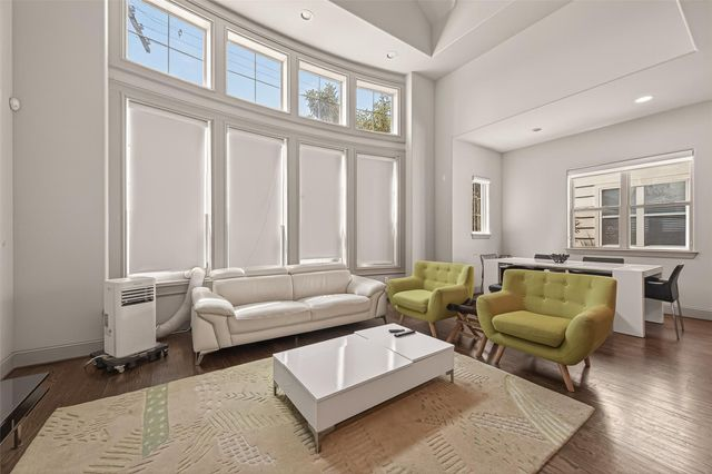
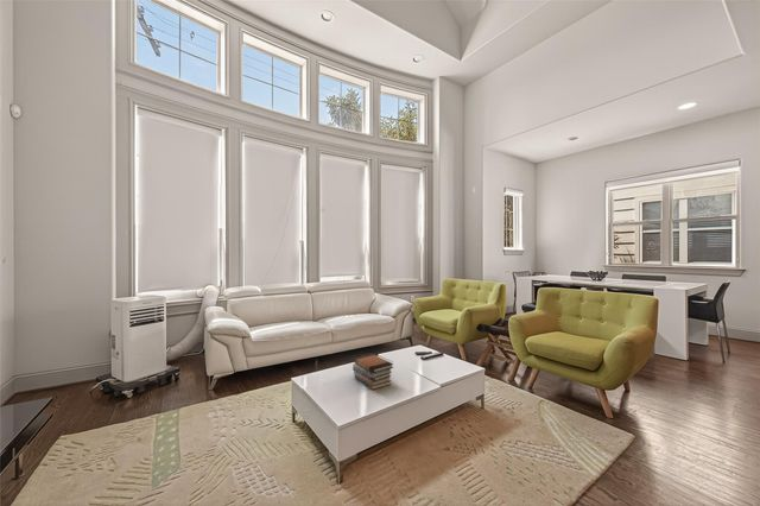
+ book stack (372, 369)
